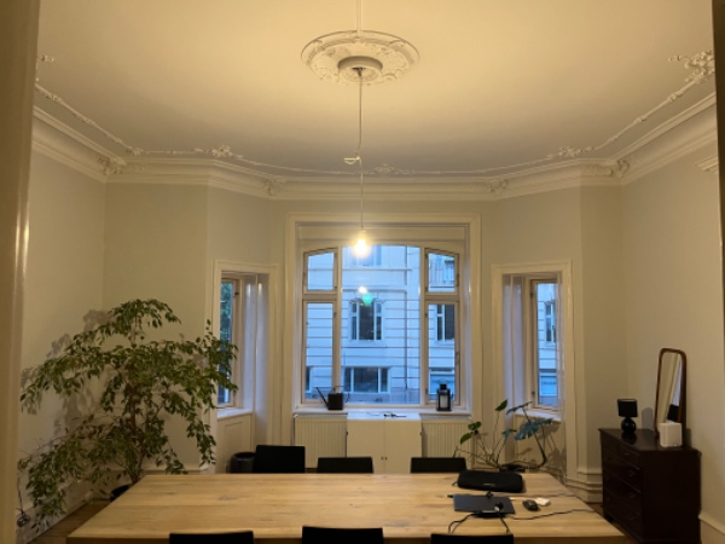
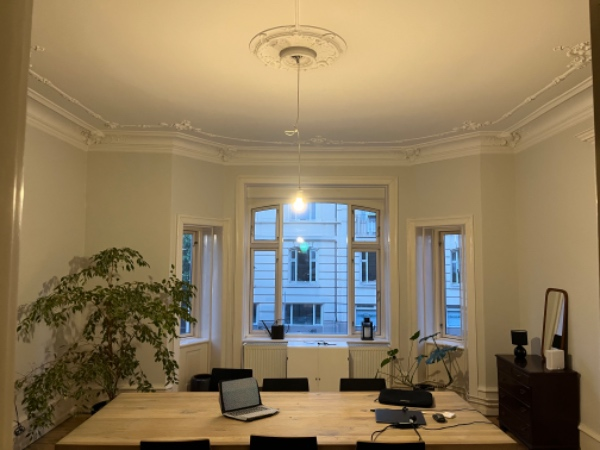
+ laptop (249, 396)
